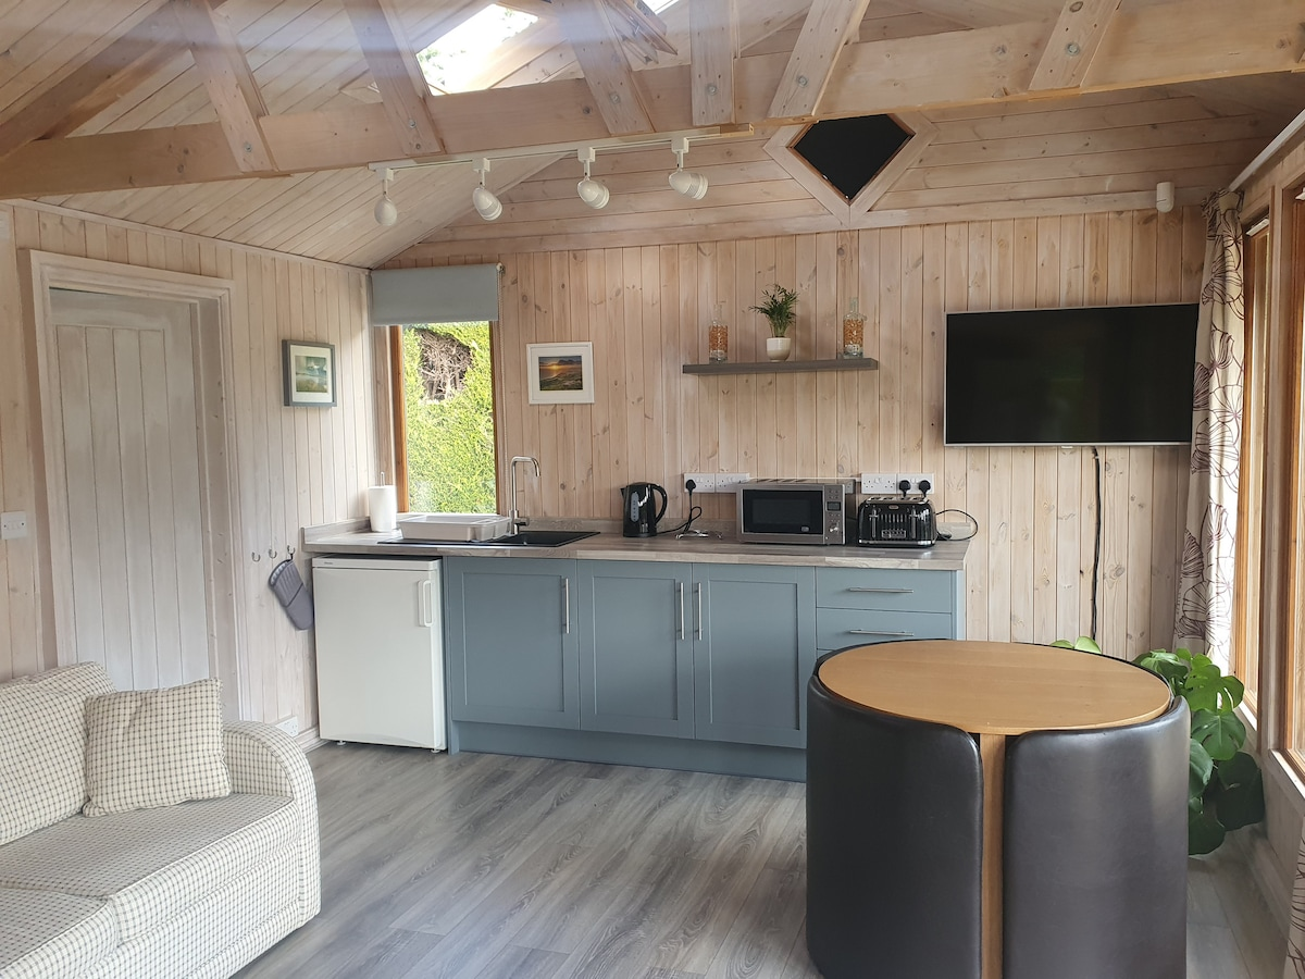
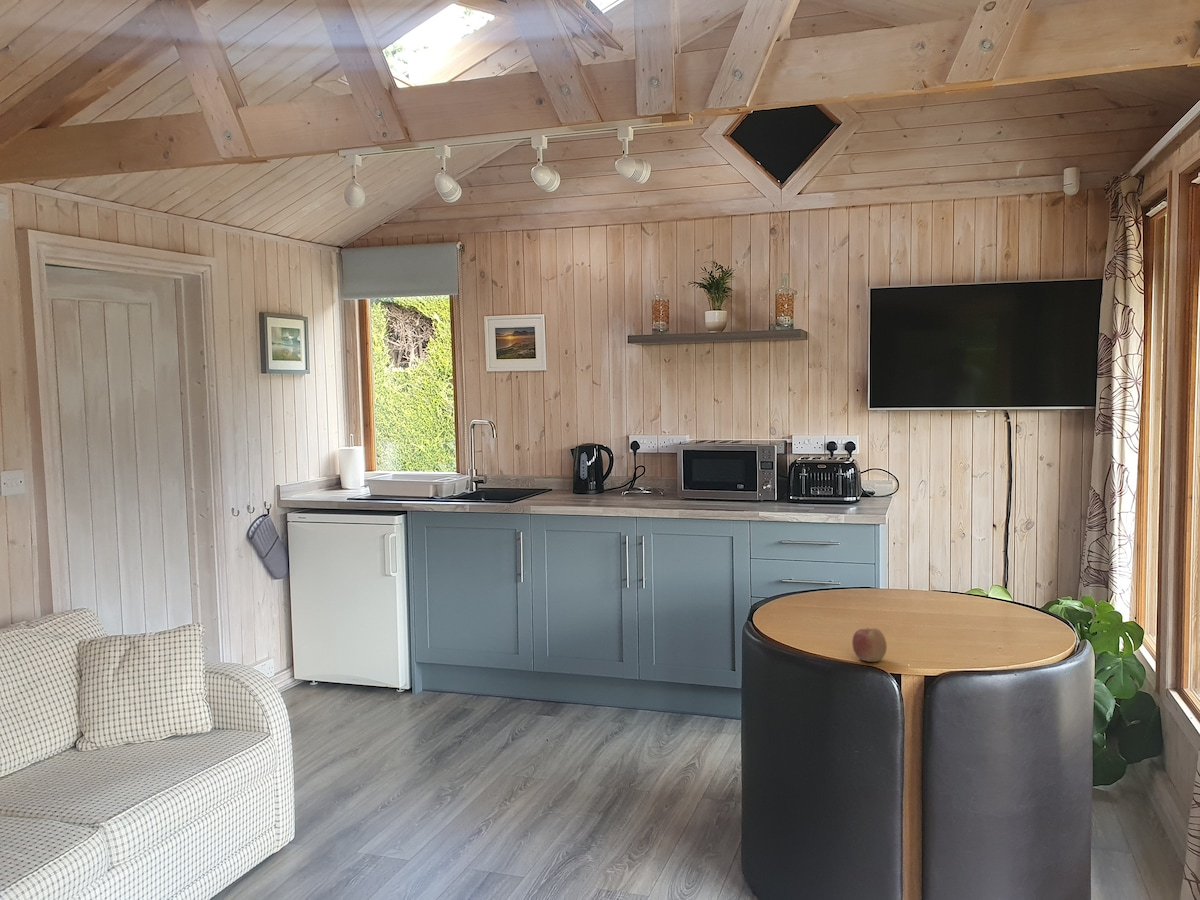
+ apple (869, 643)
